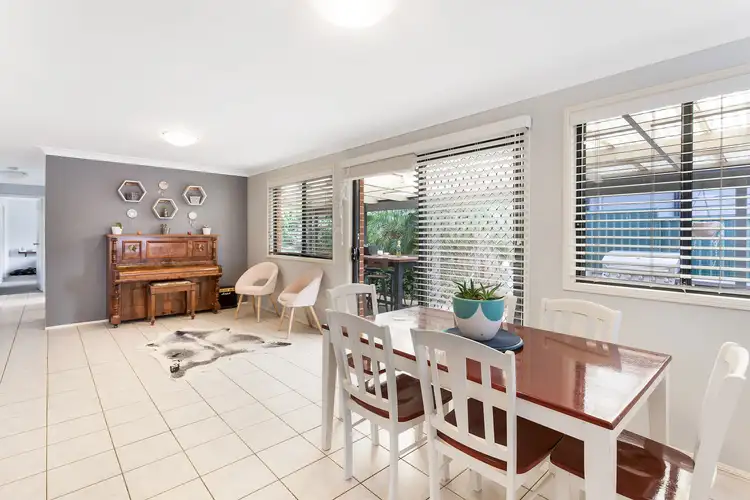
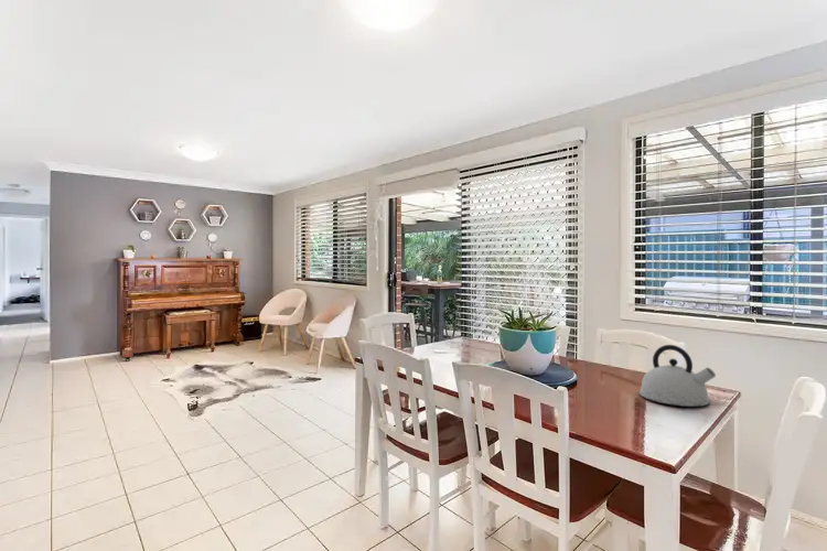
+ kettle (676, 371)
